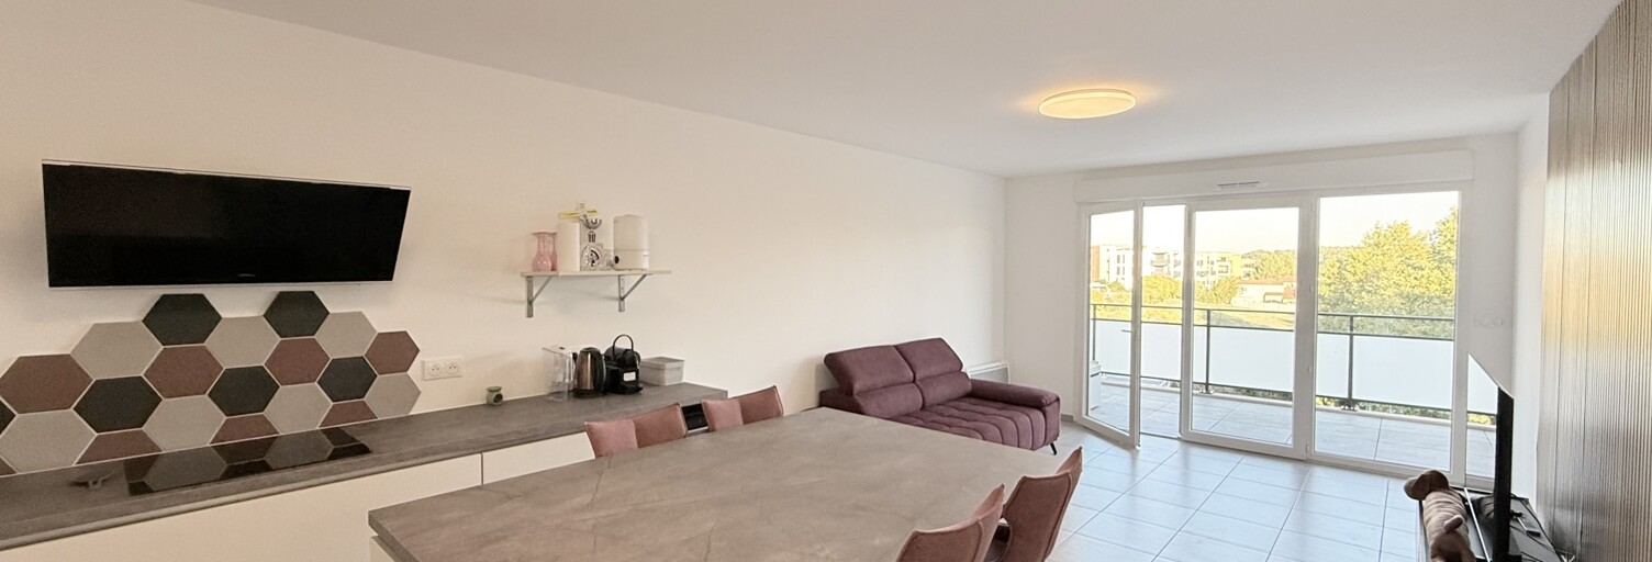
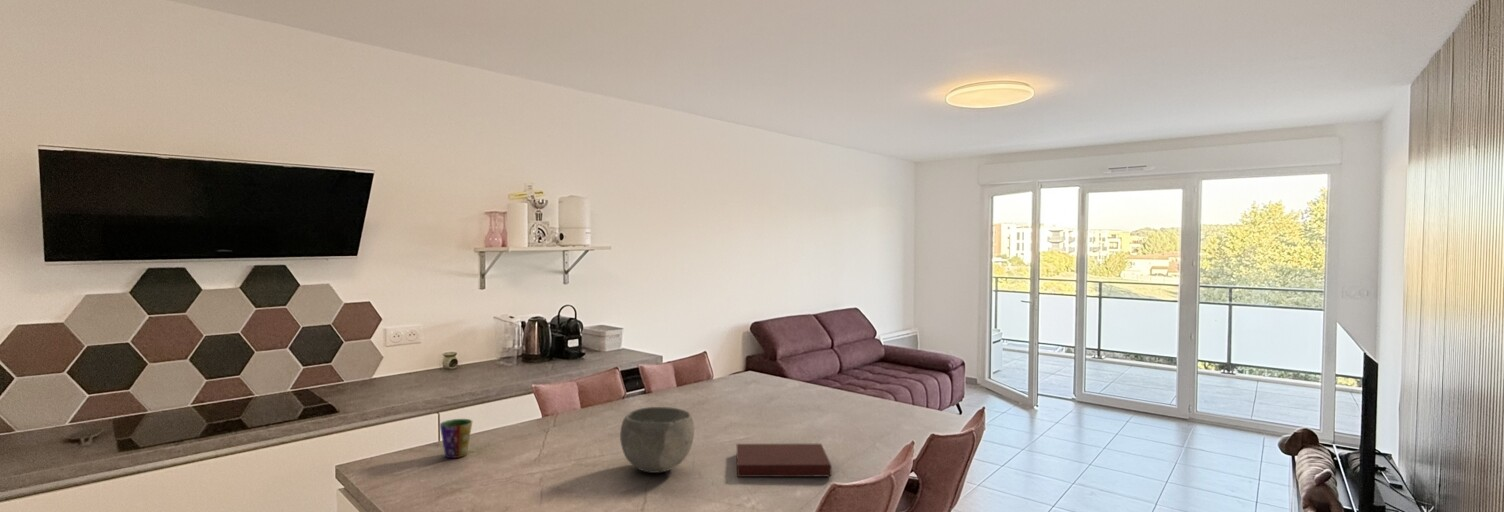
+ notebook (781, 459)
+ bowl (657, 441)
+ cup (455, 440)
